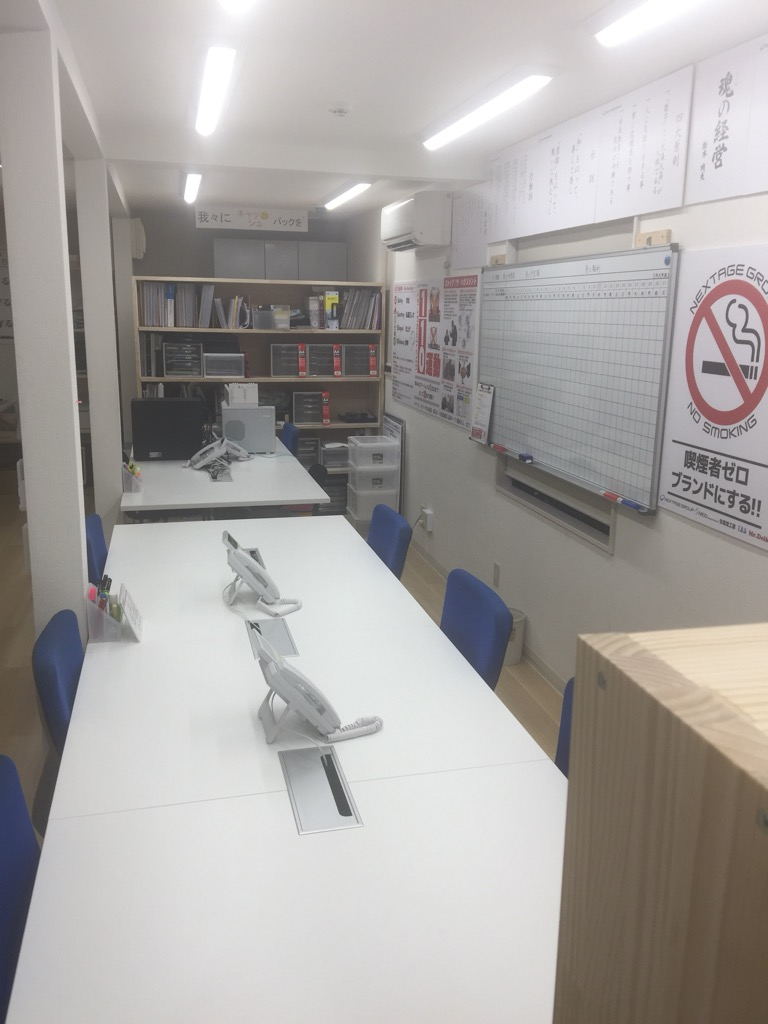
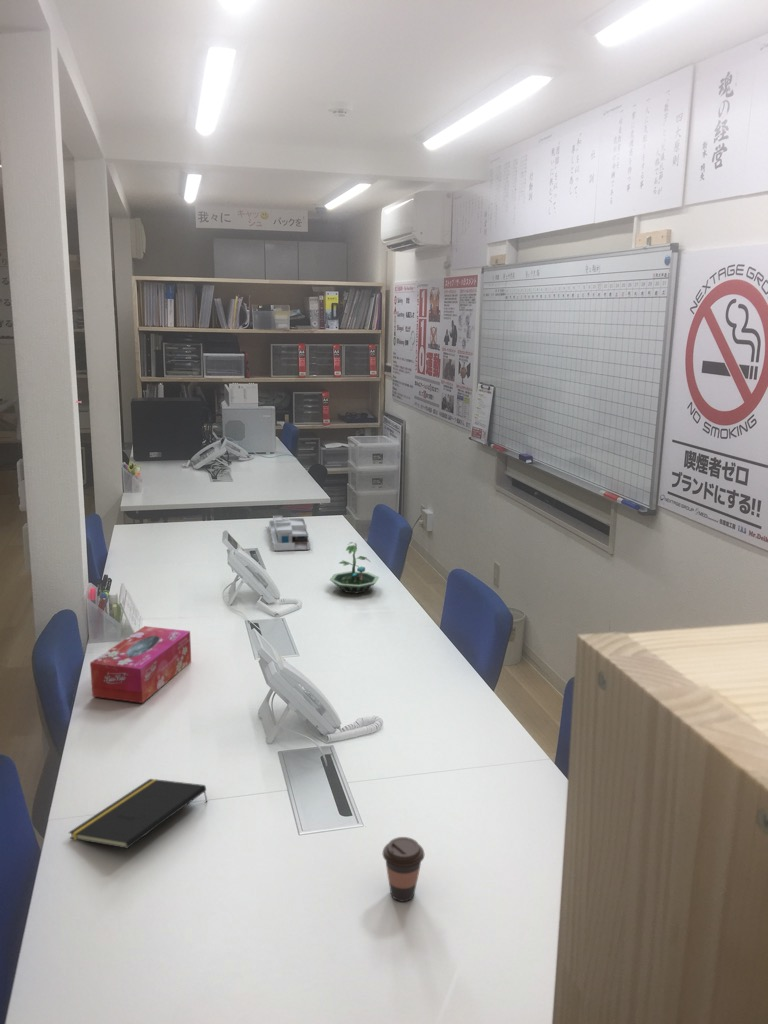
+ terrarium (354, 552)
+ notepad (139, 811)
+ desk organizer (288, 529)
+ tissue box (143, 662)
+ coffee cup (403, 870)
